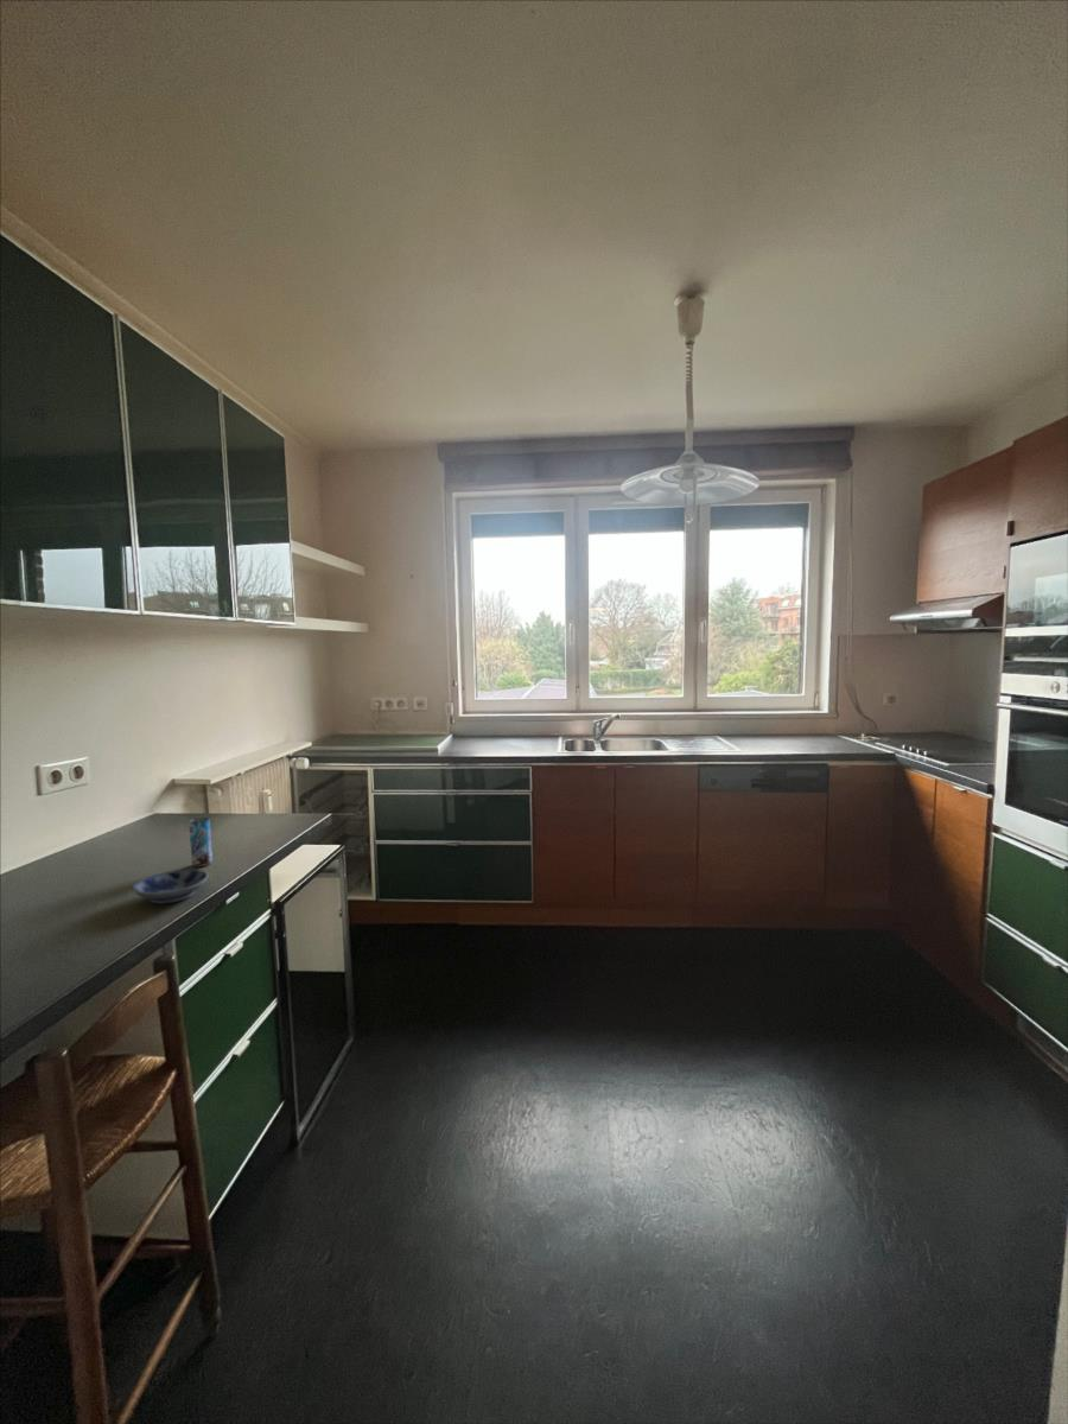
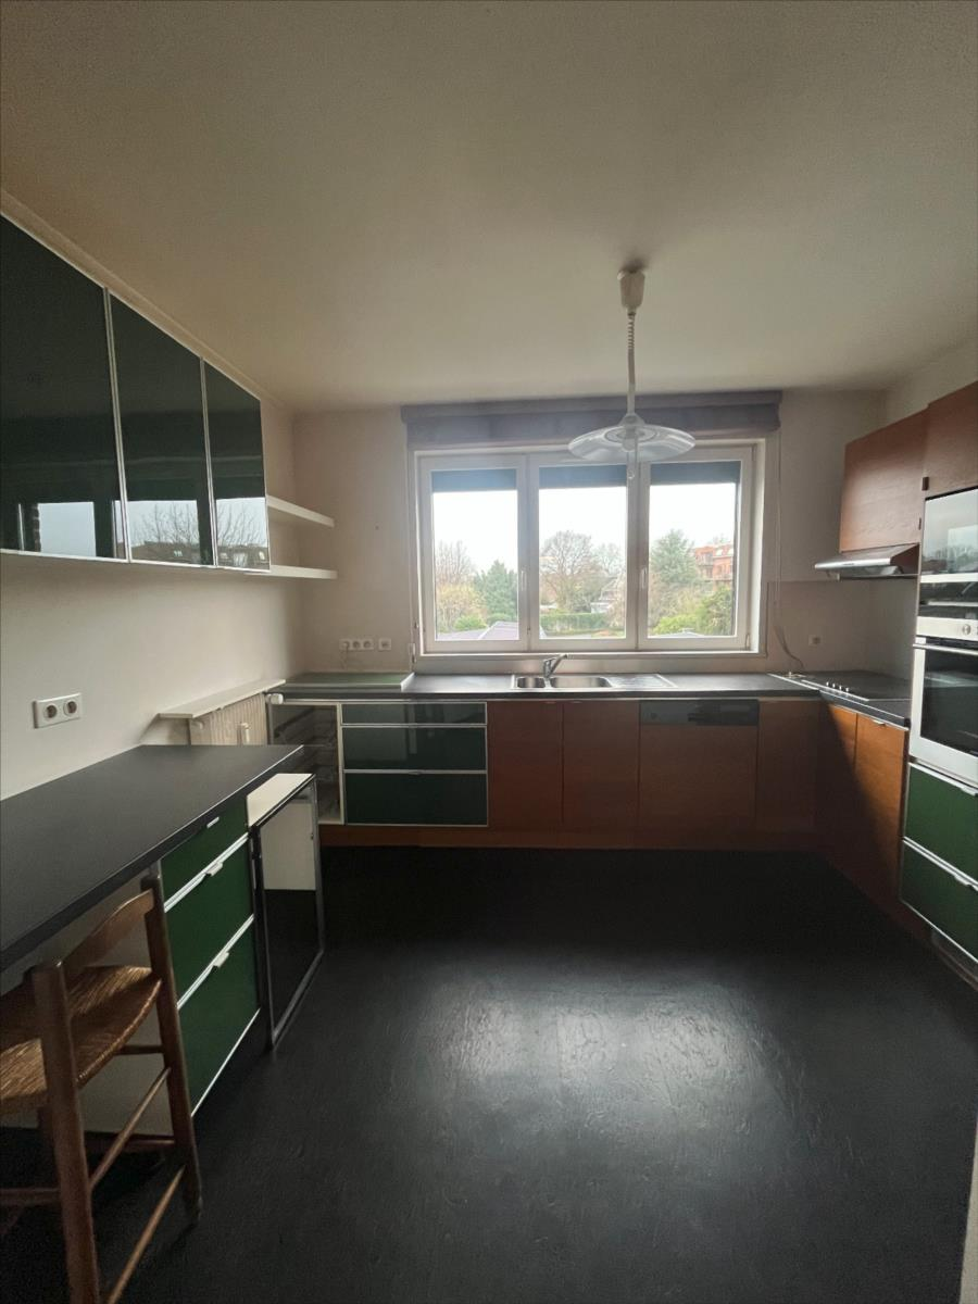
- beverage can (201, 841)
- bowl (171, 888)
